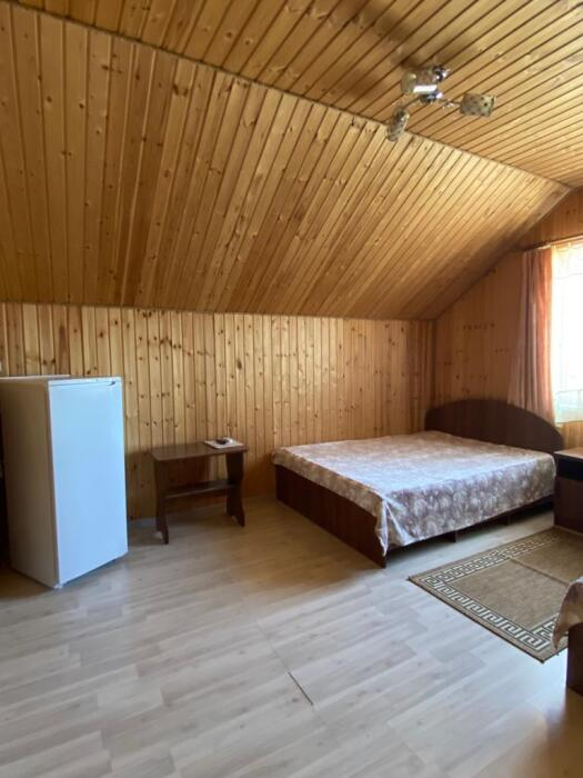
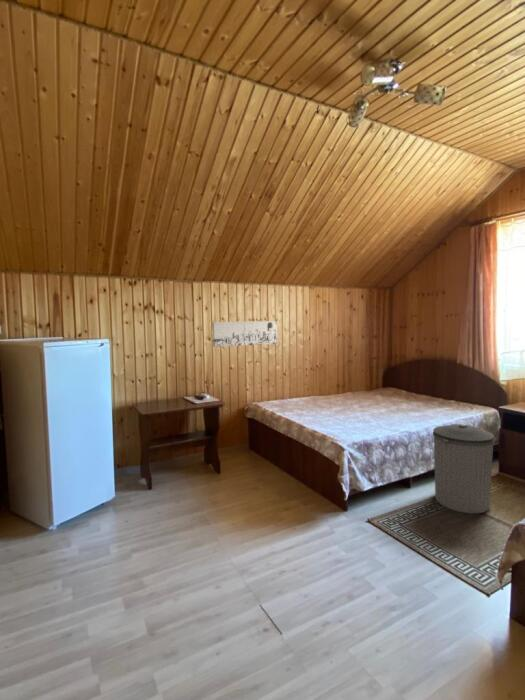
+ wall art (246, 333)
+ trash can (462, 463)
